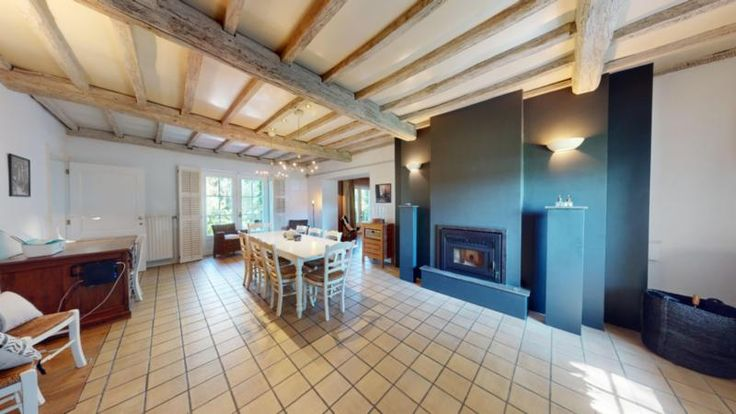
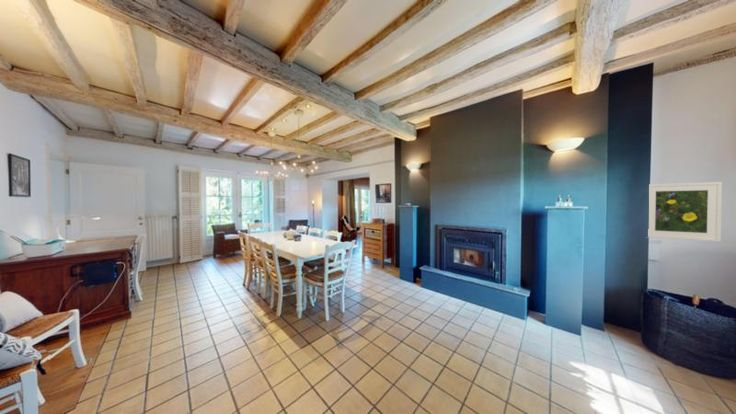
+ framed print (680, 211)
